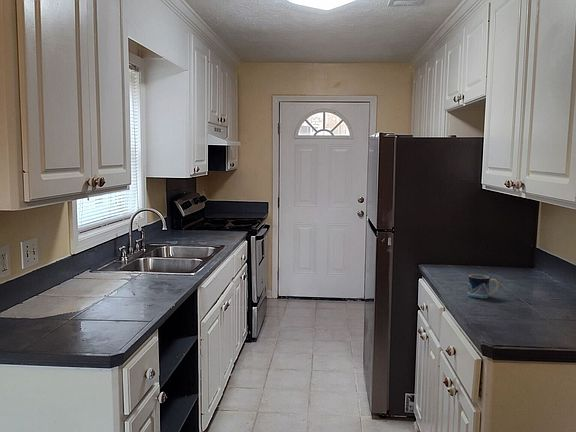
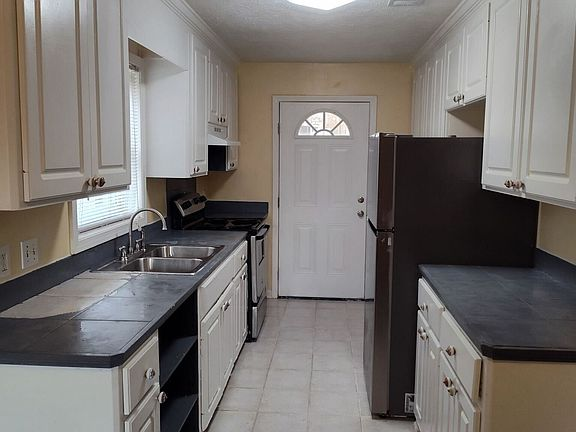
- mug (483, 286)
